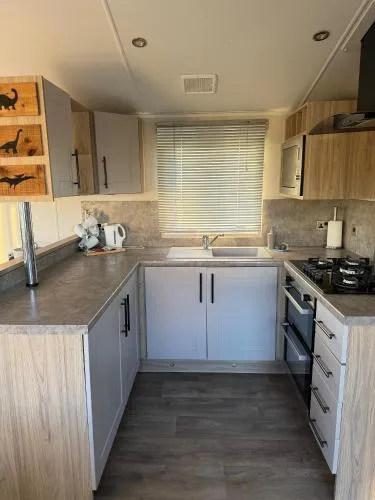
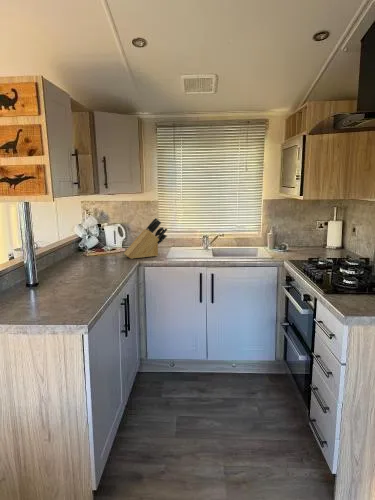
+ knife block (145, 237)
